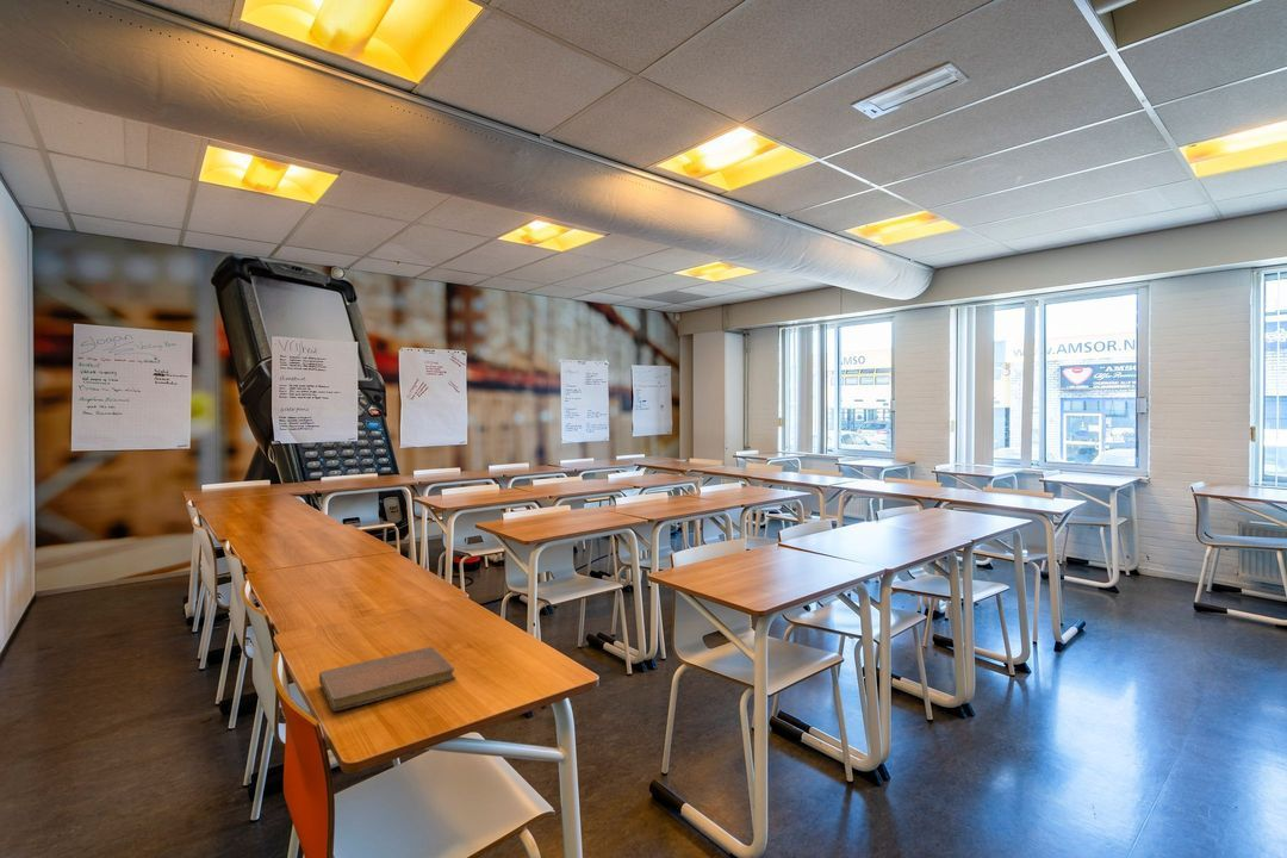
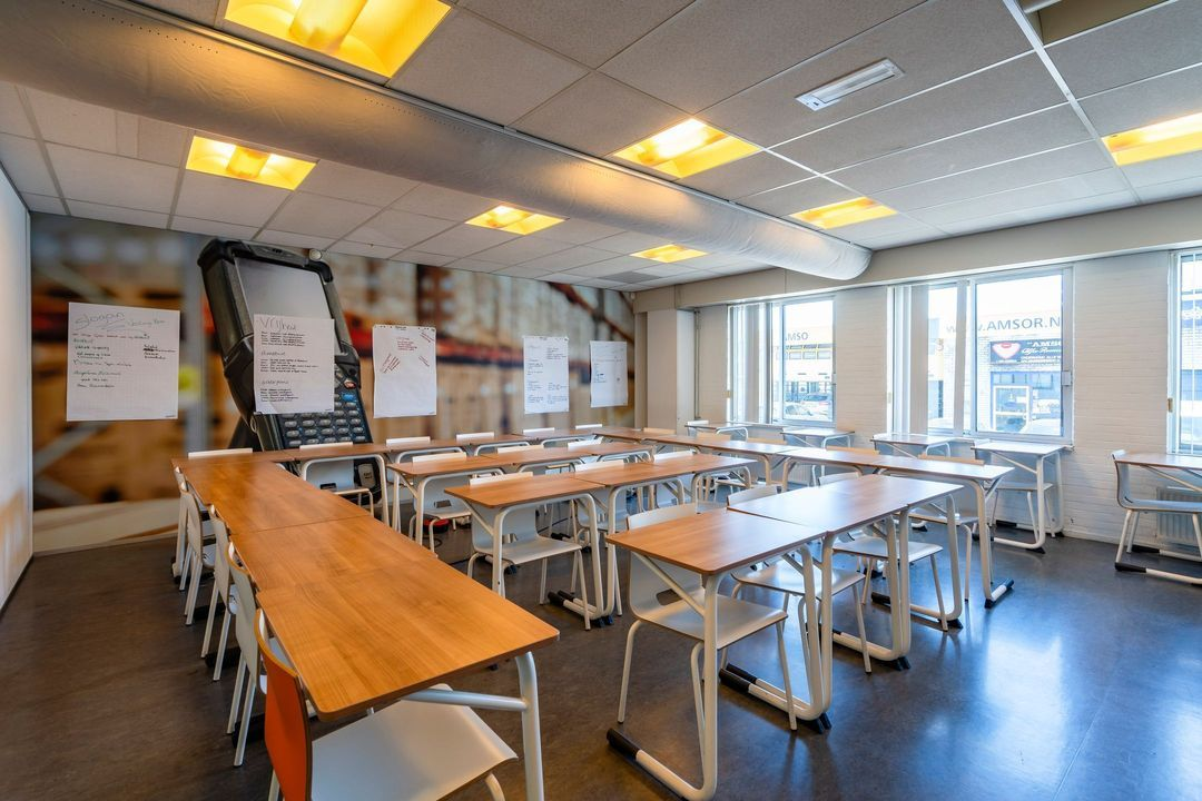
- notebook (387, 674)
